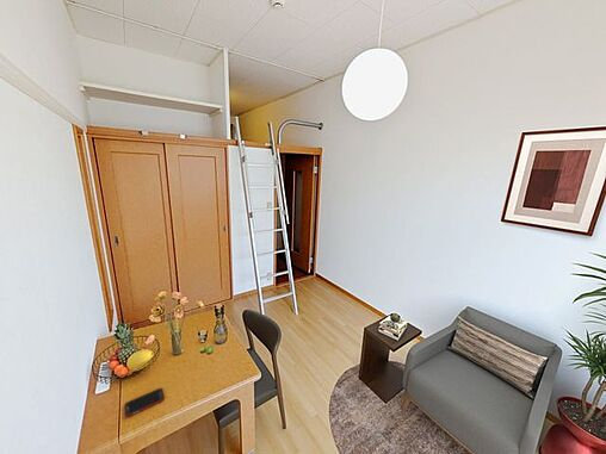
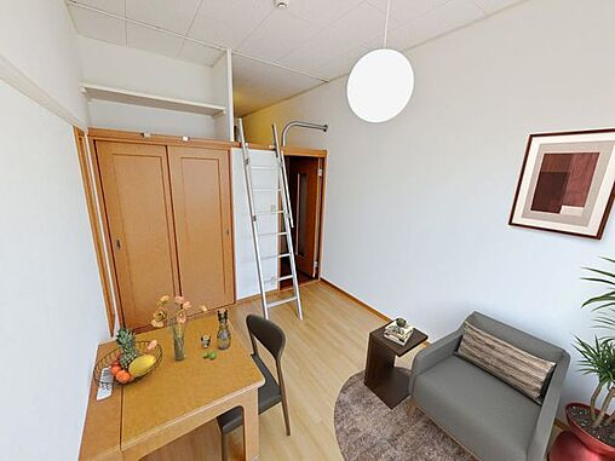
- cell phone (144, 402)
